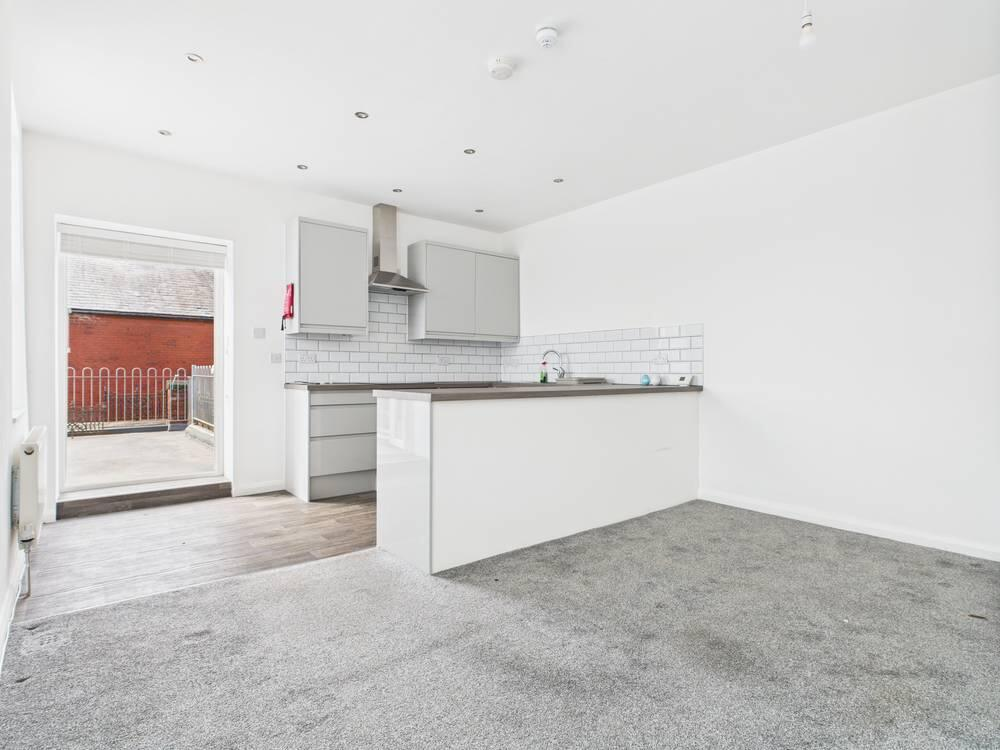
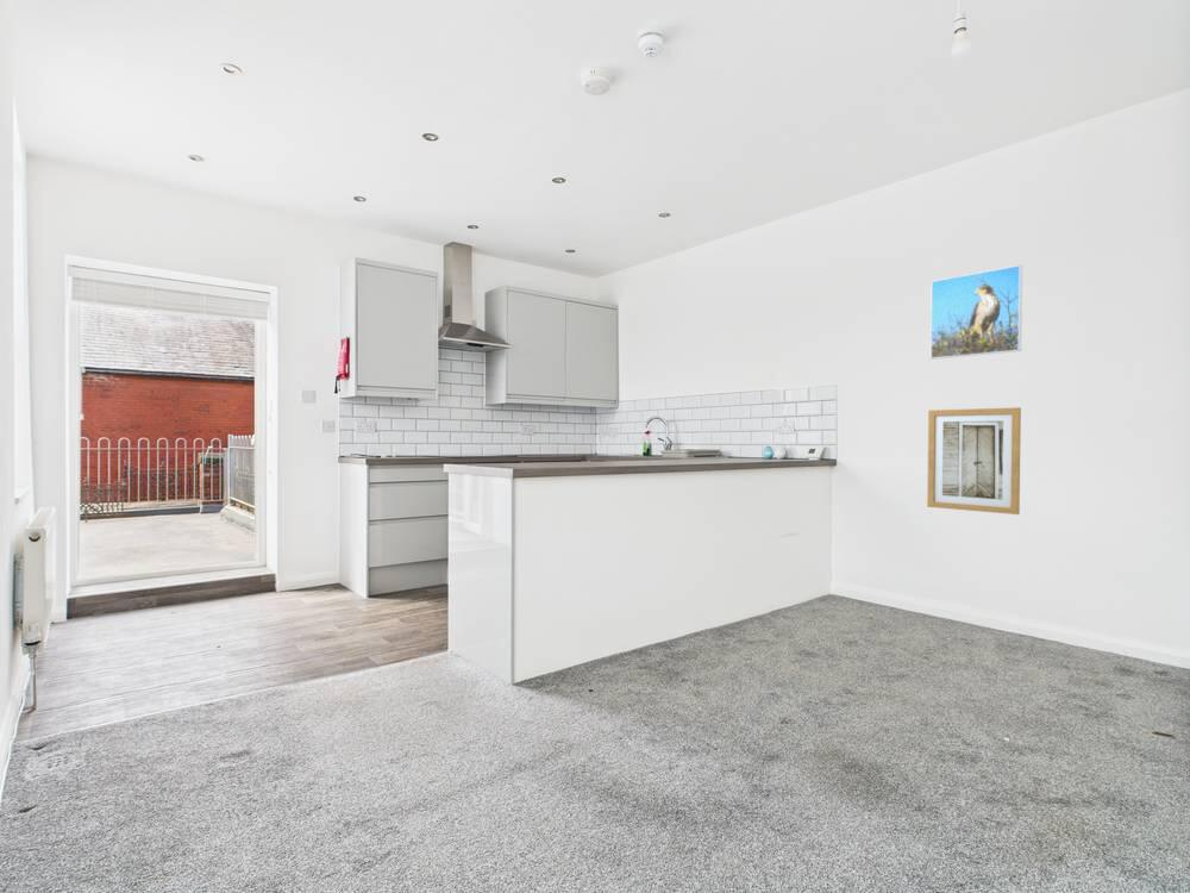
+ wall art (971, 460)
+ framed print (973, 314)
